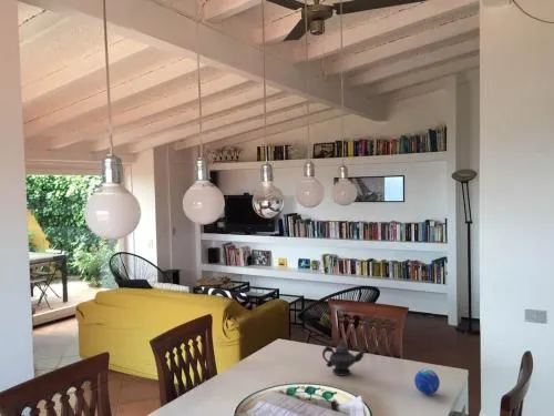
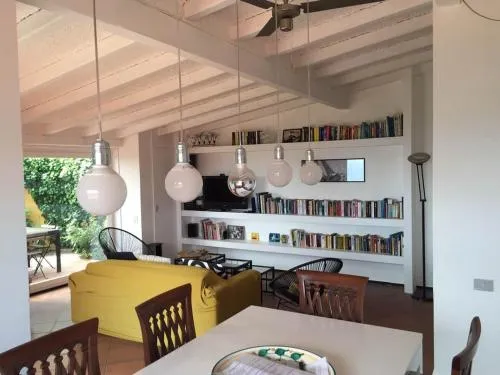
- teapot (343, 355)
- decorative orb (427, 381)
